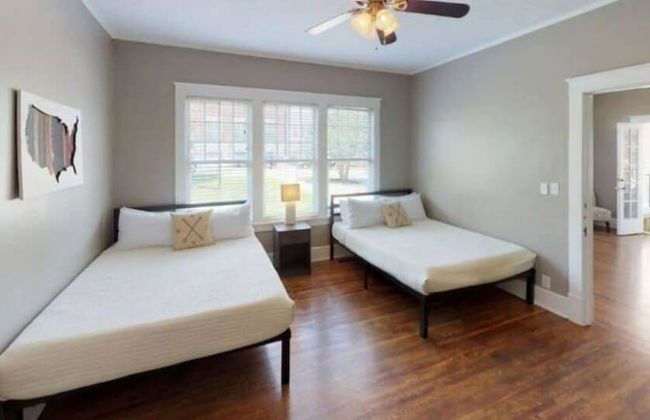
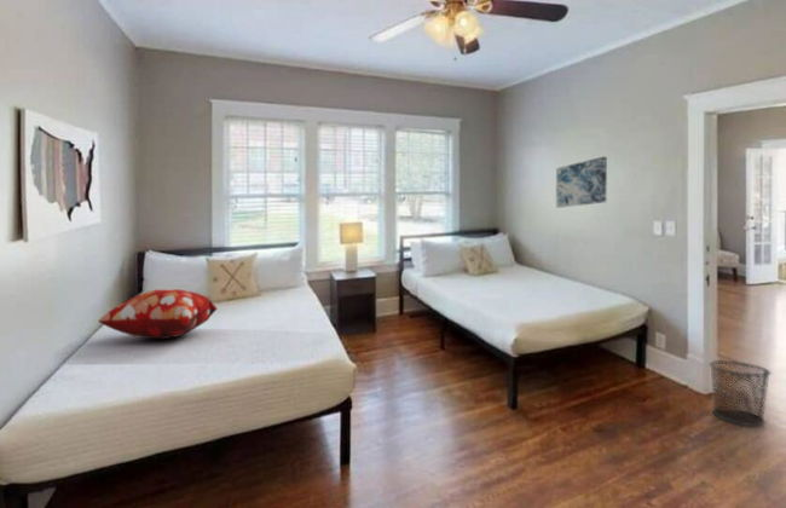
+ decorative pillow (162, 313)
+ waste bin (739, 392)
+ wall art (579, 184)
